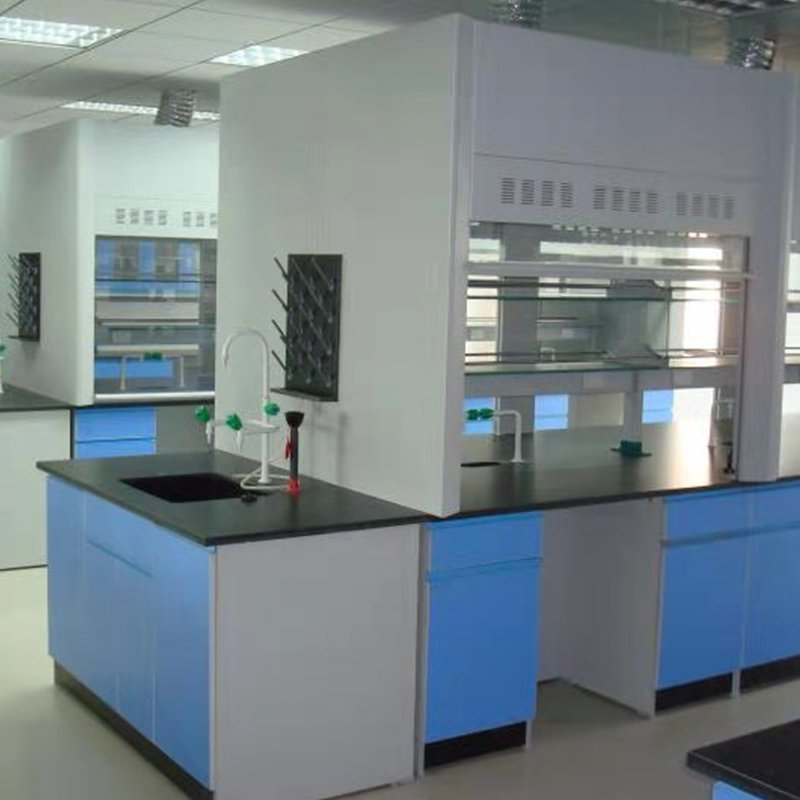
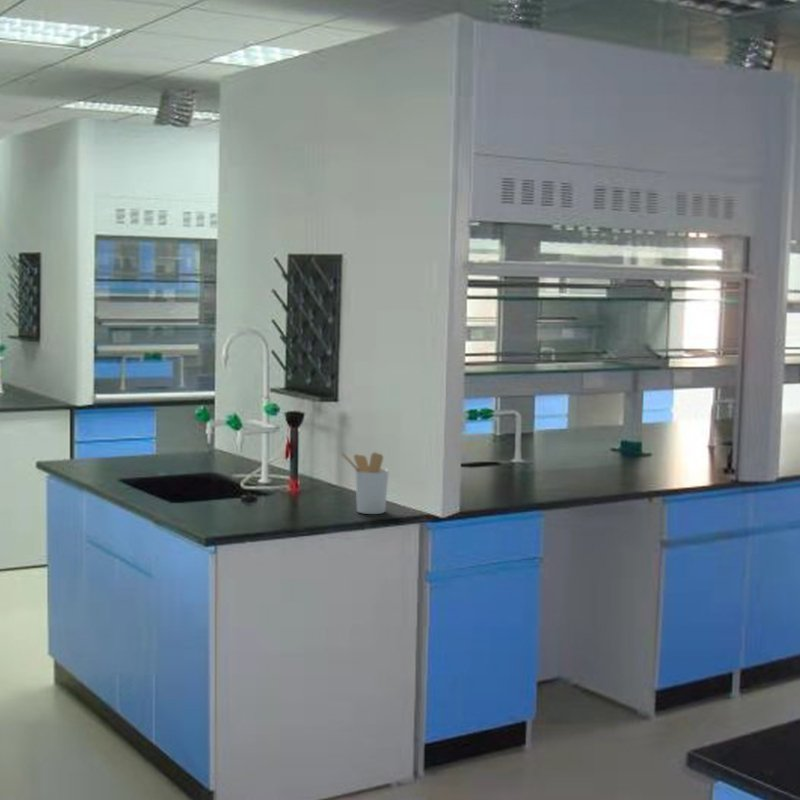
+ utensil holder (363, 481)
